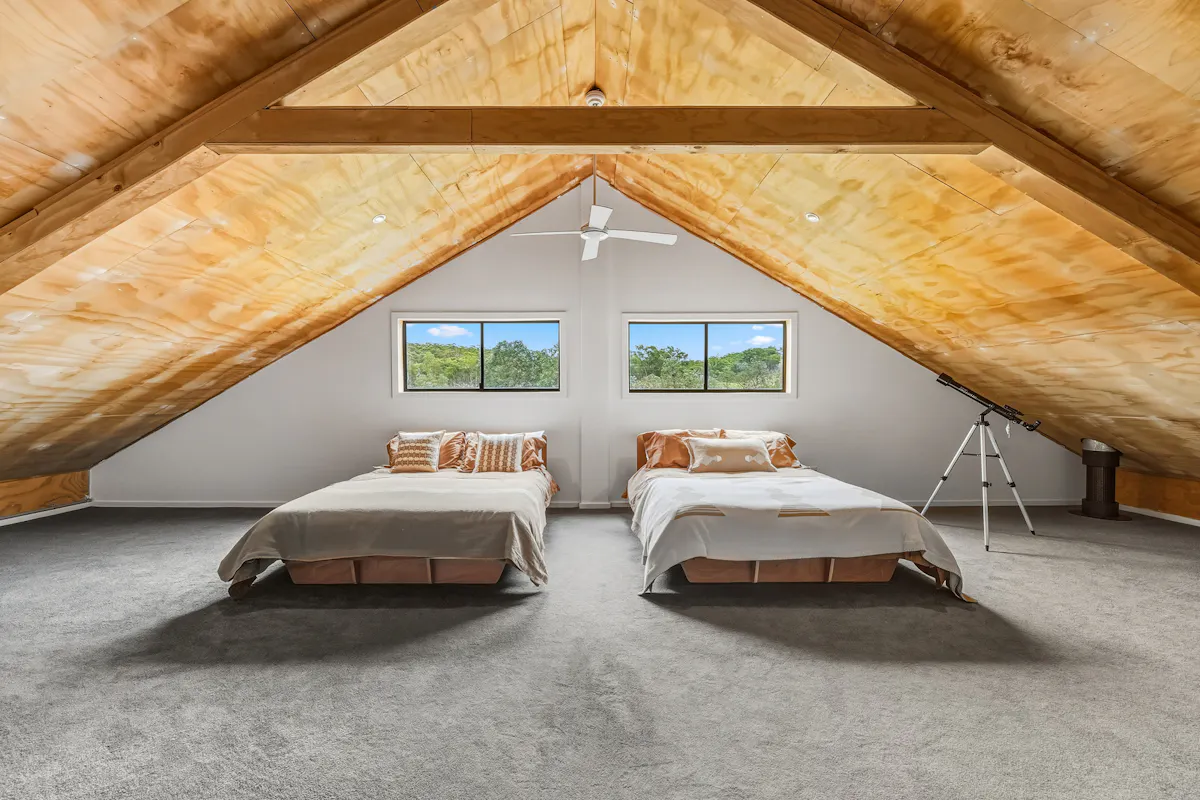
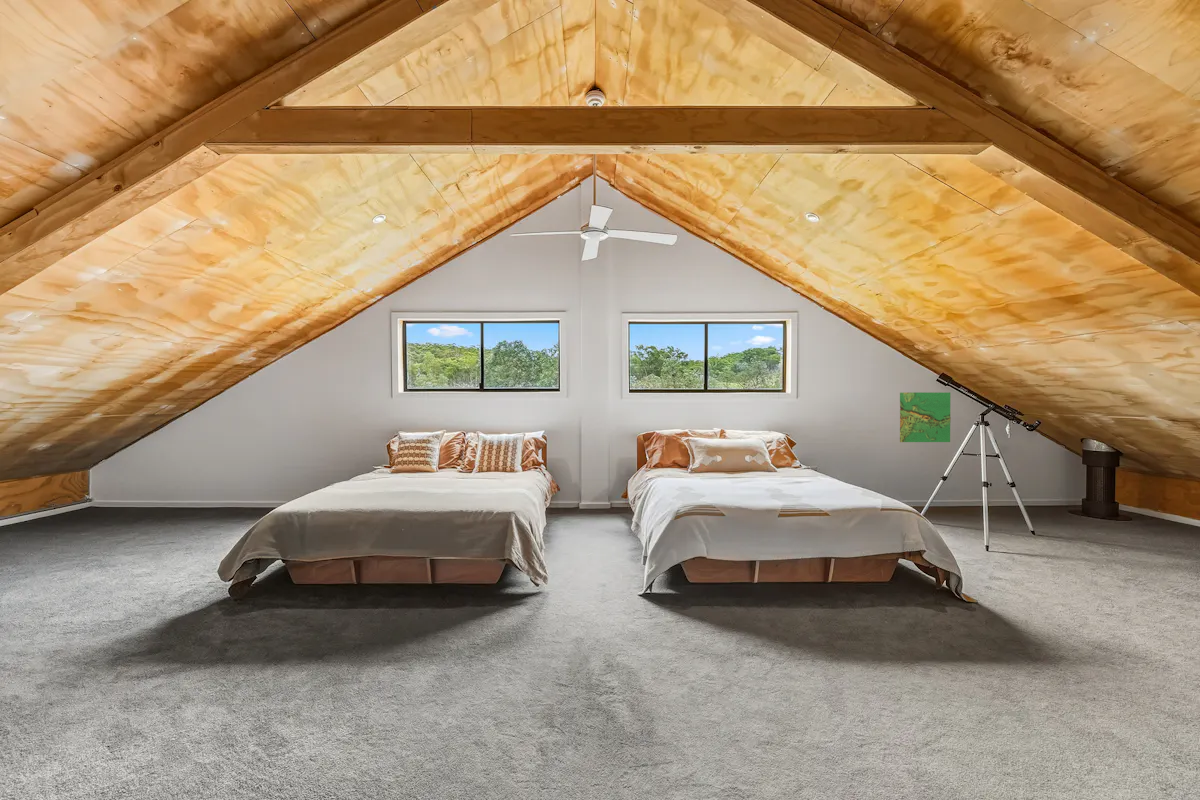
+ topographical map (925, 417)
